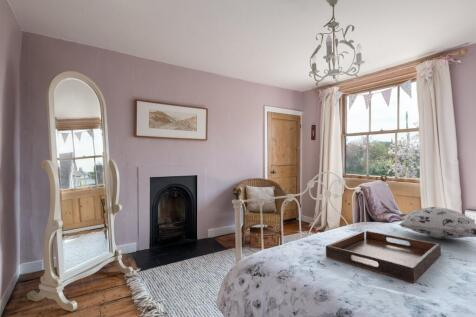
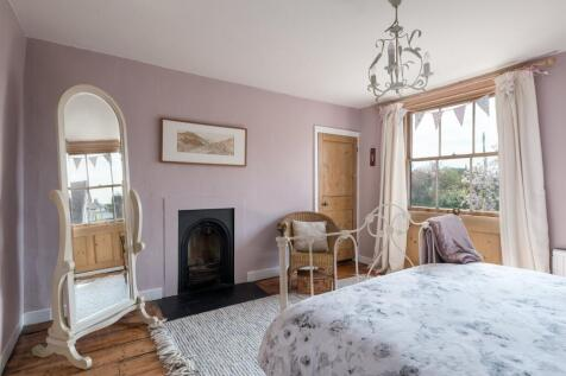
- decorative pillow (437, 222)
- serving tray (383, 250)
